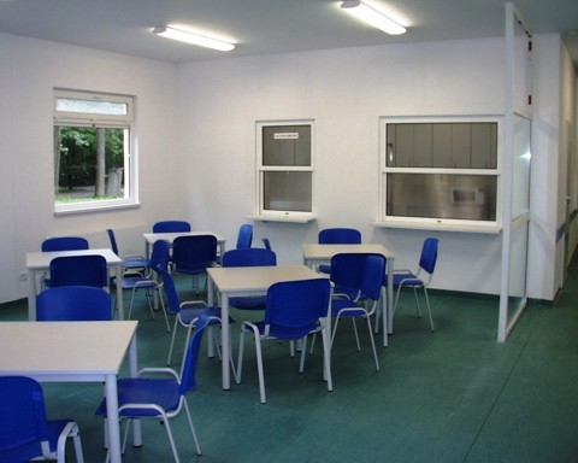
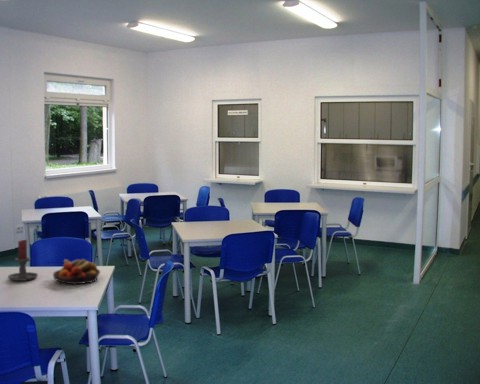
+ fruit bowl (76, 270)
+ candle holder (22, 258)
